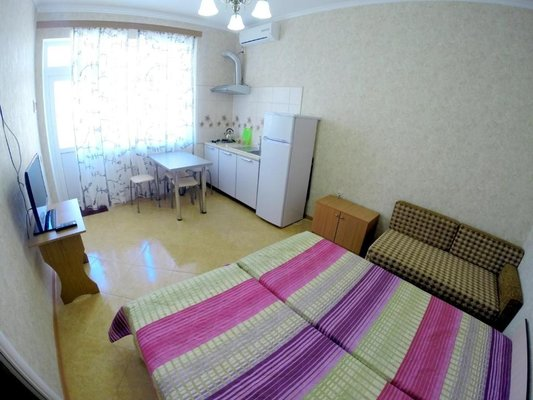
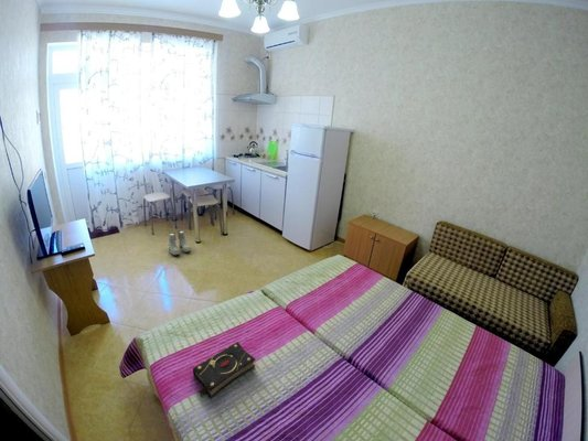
+ boots (179, 241)
+ book (222, 367)
